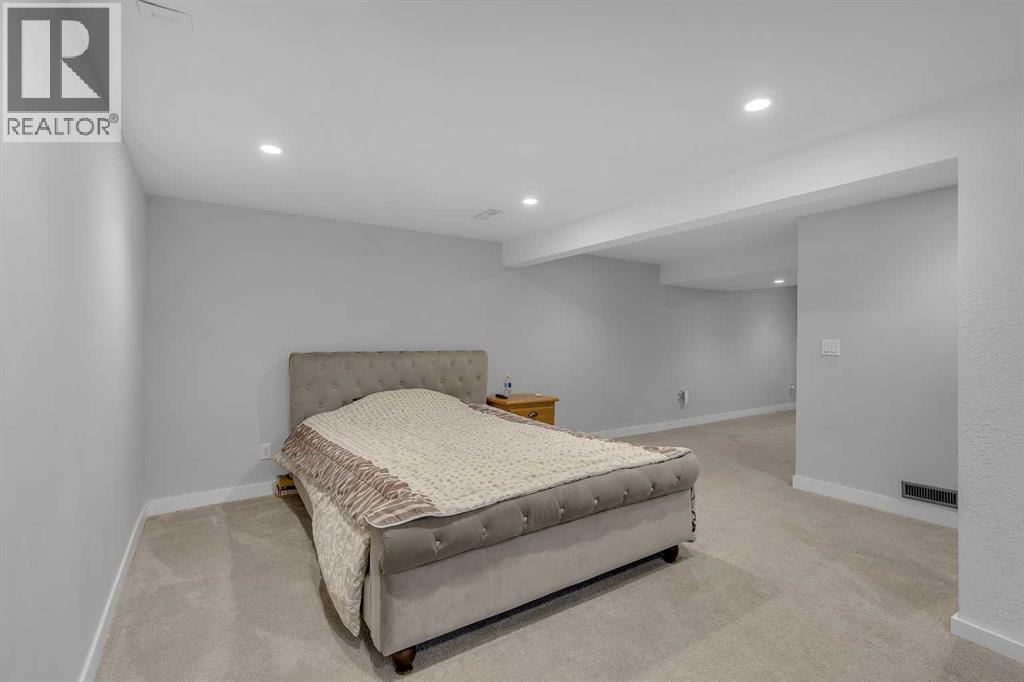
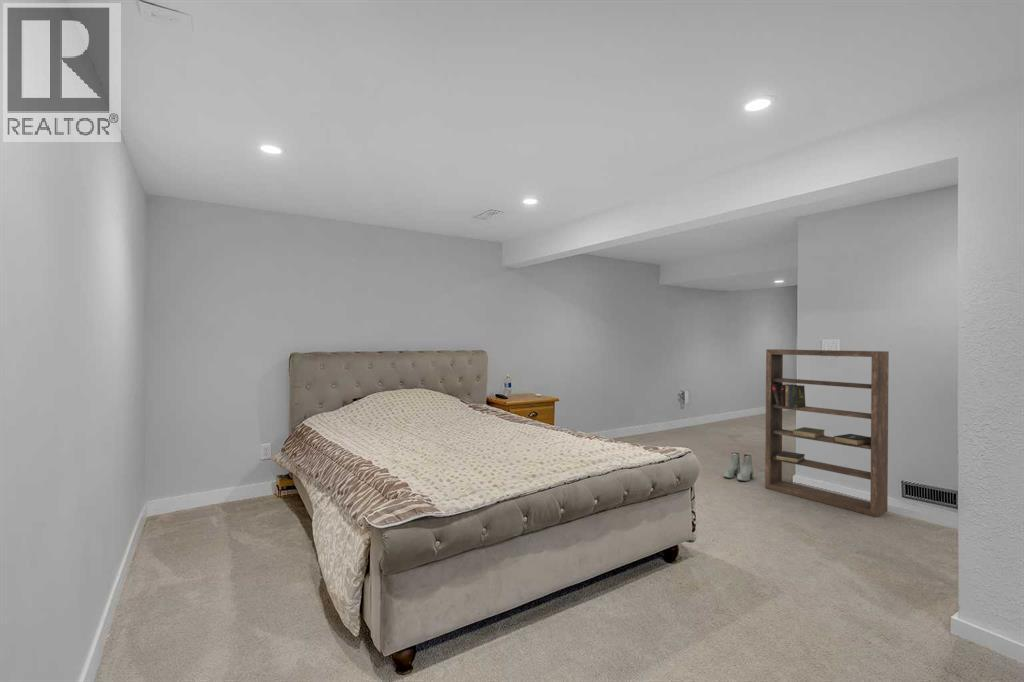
+ boots (739, 466)
+ bookshelf (821, 429)
